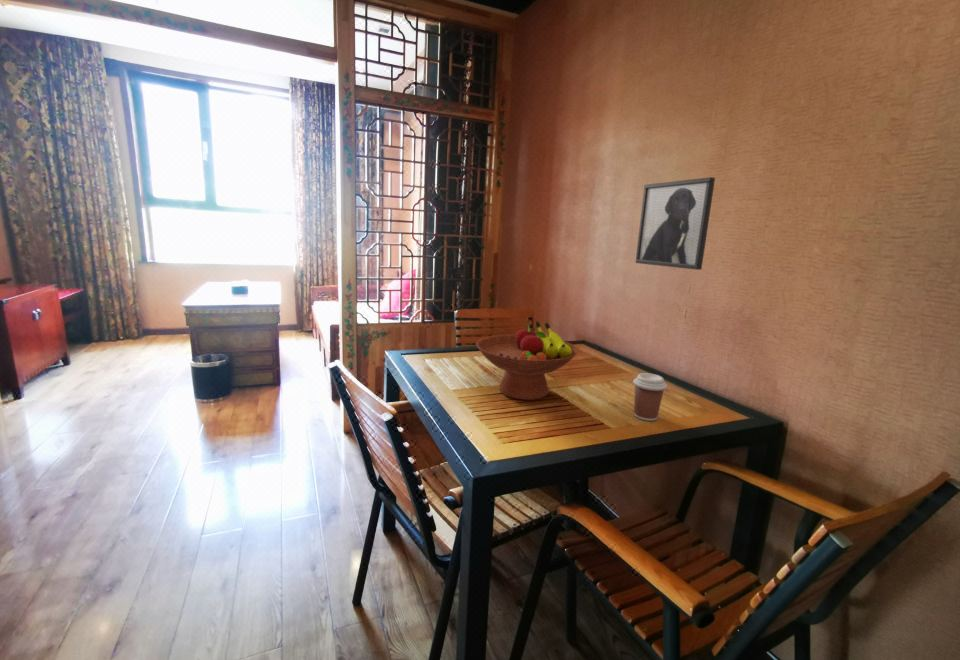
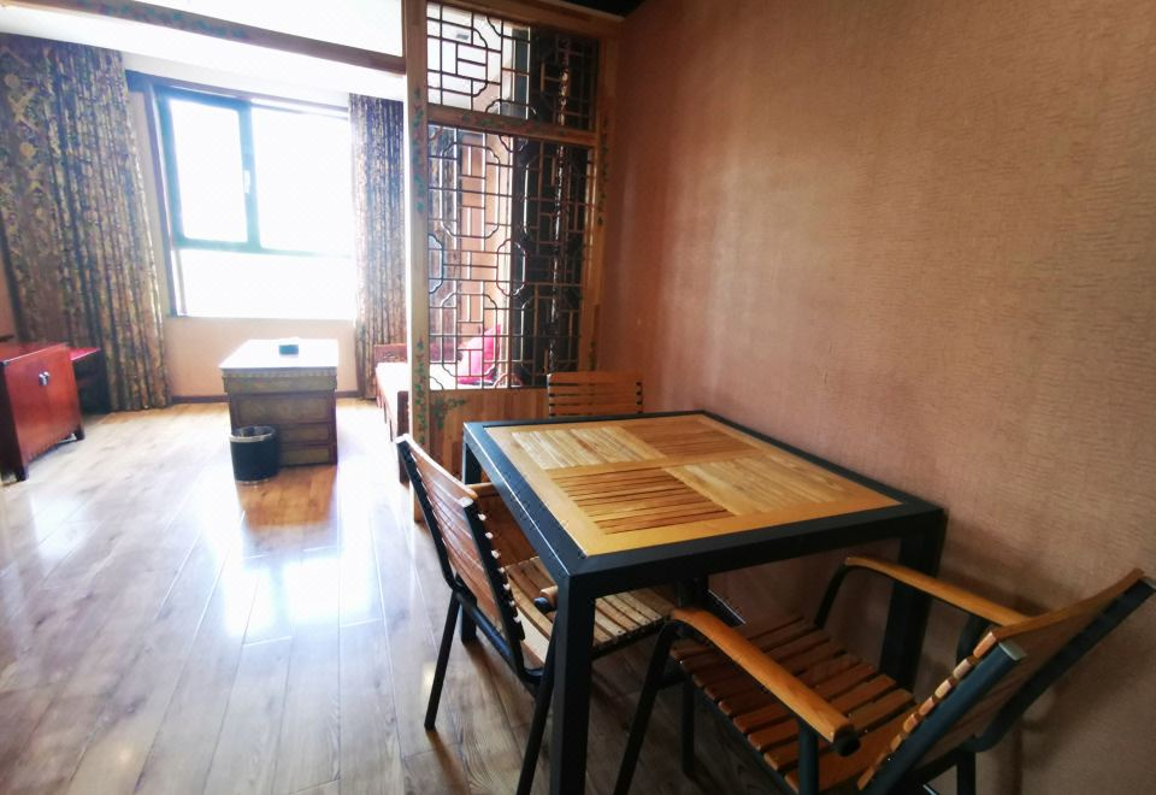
- fruit bowl (525, 360)
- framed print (671, 224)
- coffee cup (648, 396)
